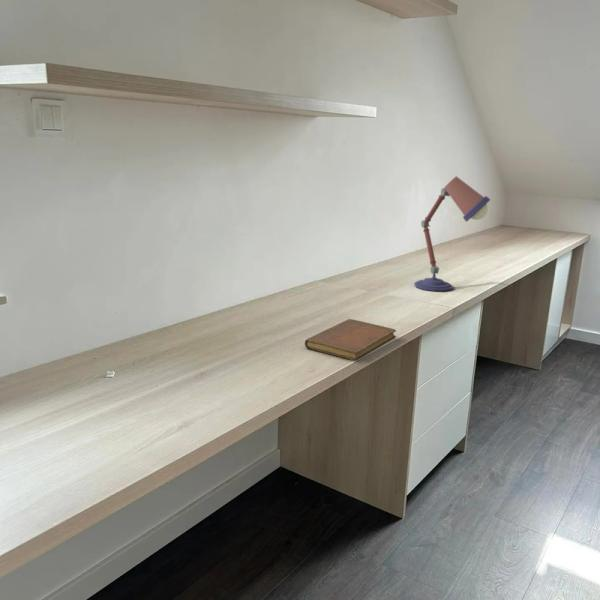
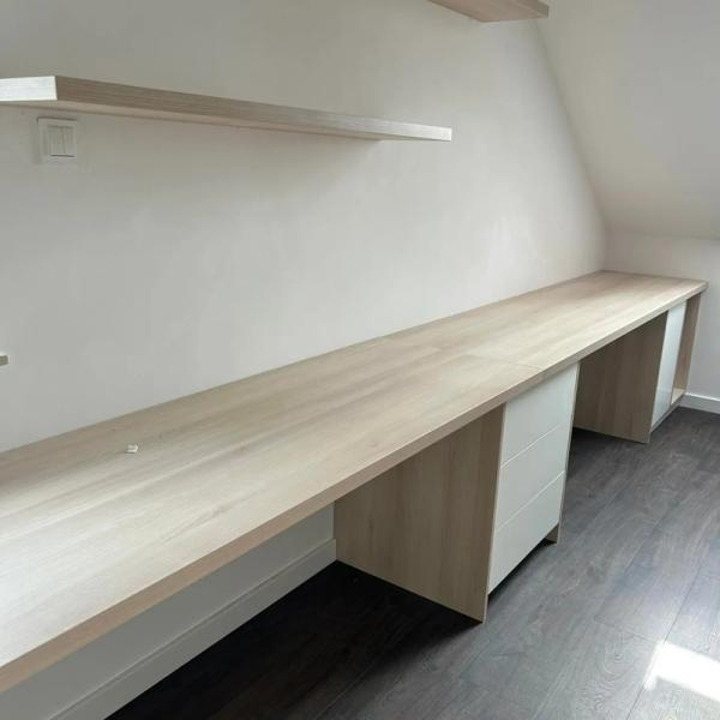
- notebook (351, 337)
- desk lamp (464, 219)
